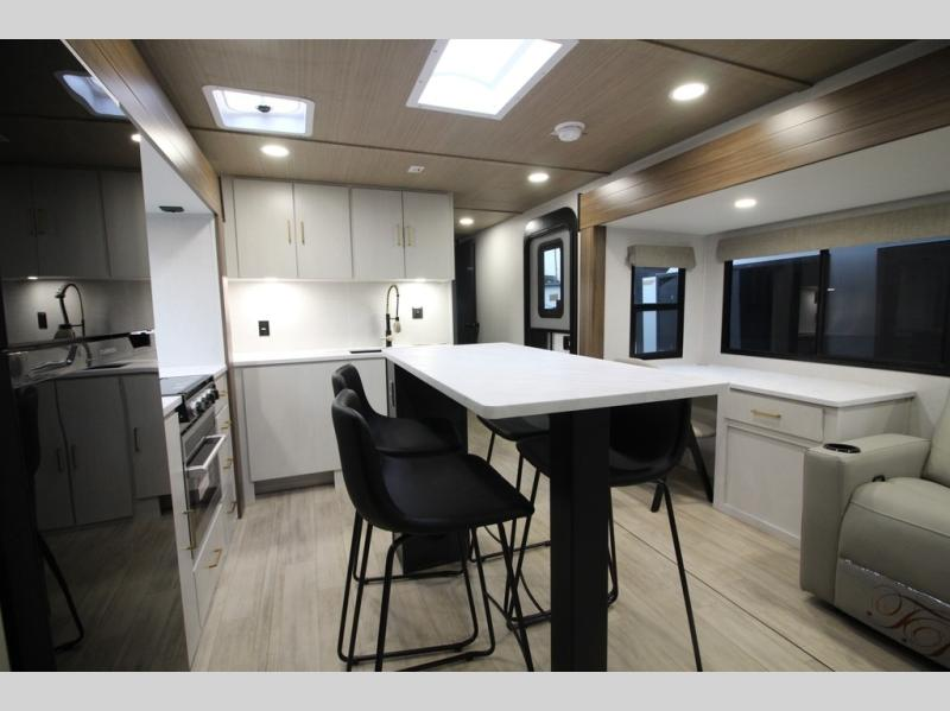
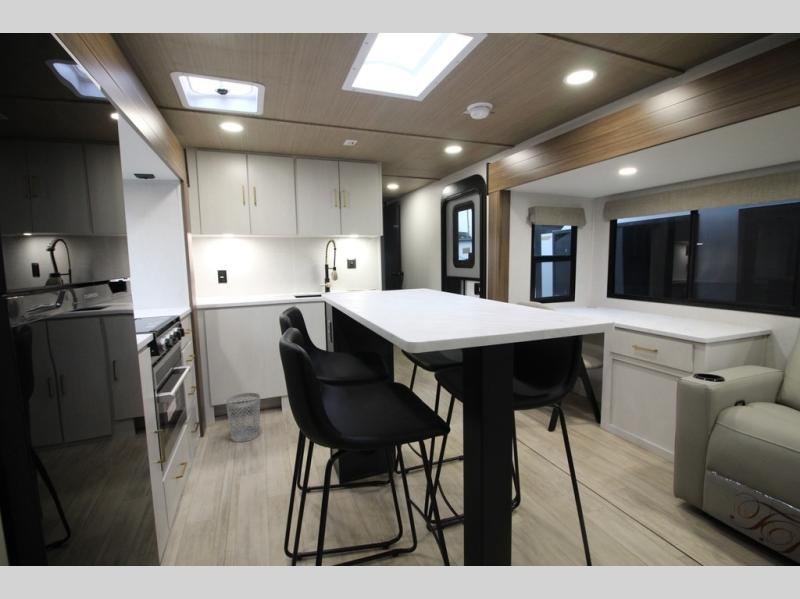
+ wastebasket (244, 417)
